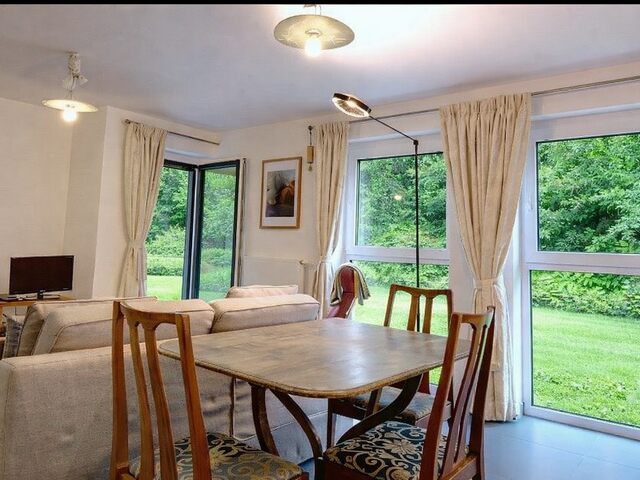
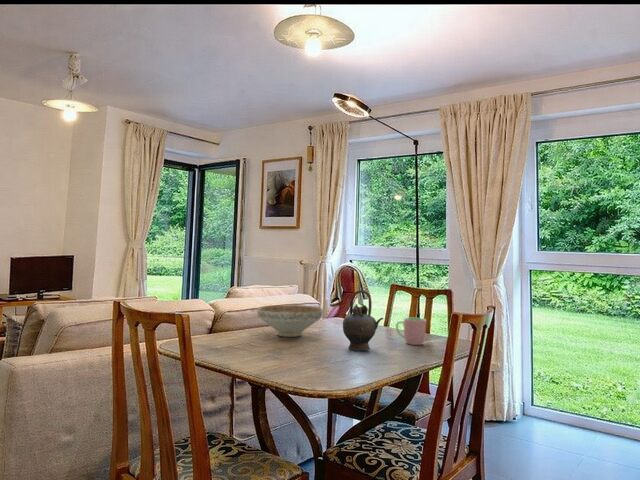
+ decorative bowl (289, 321)
+ cup (410, 330)
+ teapot (363, 320)
